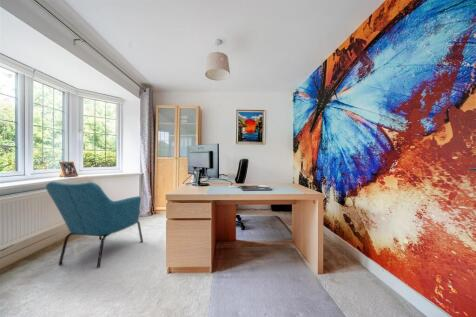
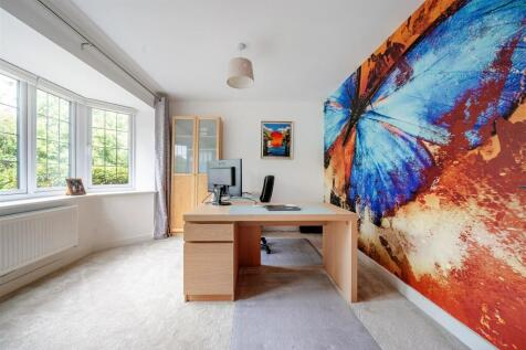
- armchair (99, 215)
